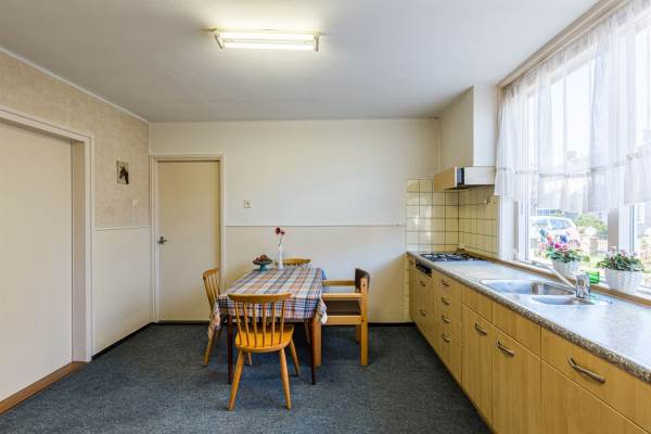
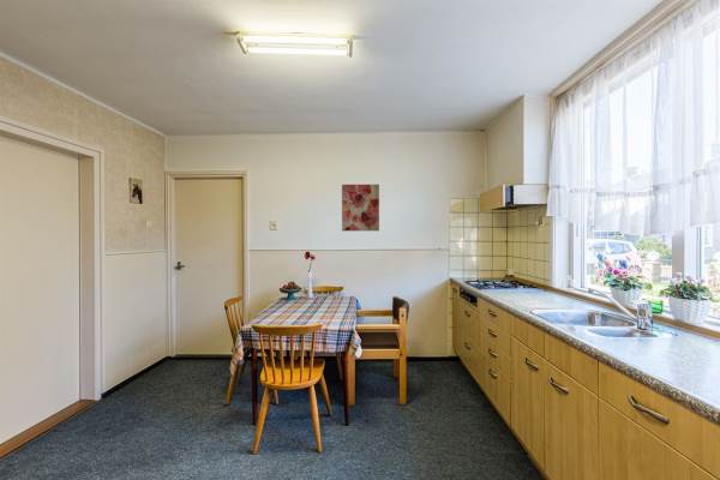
+ wall art (360, 208)
